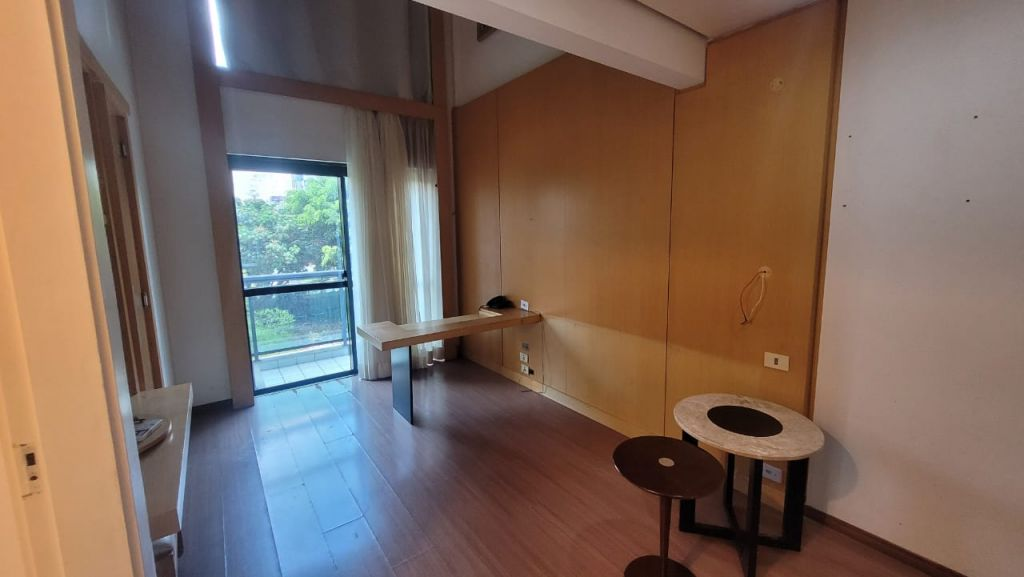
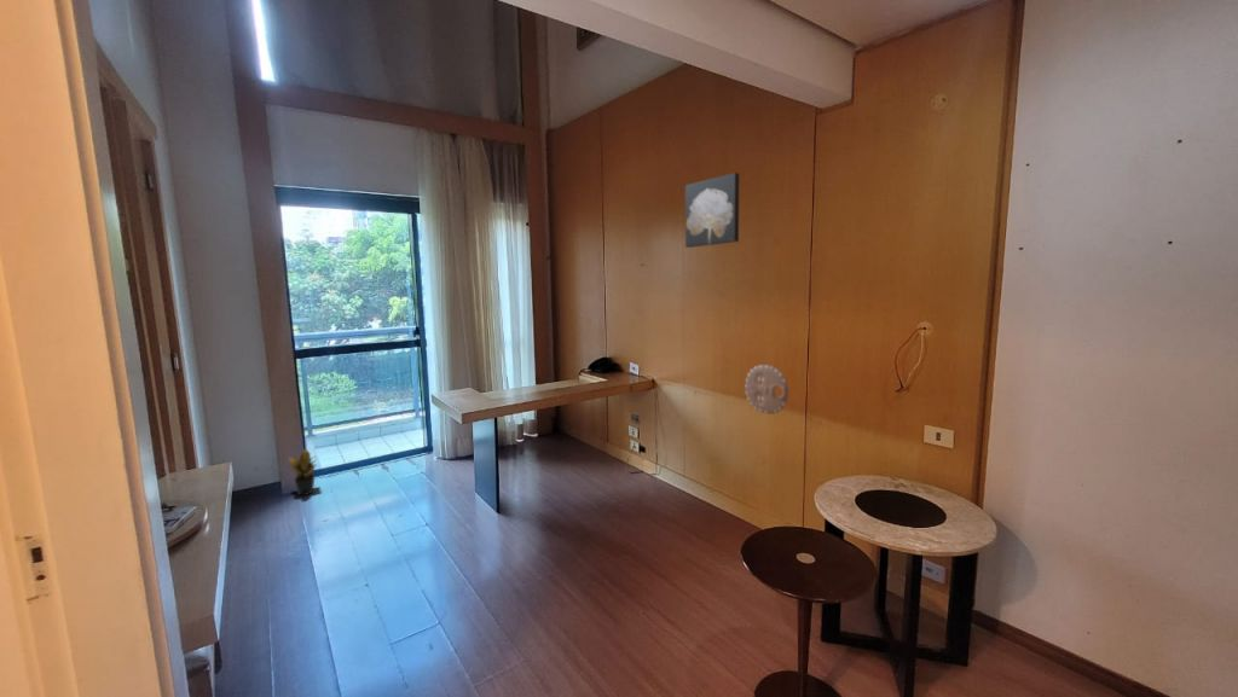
+ potted plant (305, 470)
+ wall art (711, 211)
+ decorative plate (764, 389)
